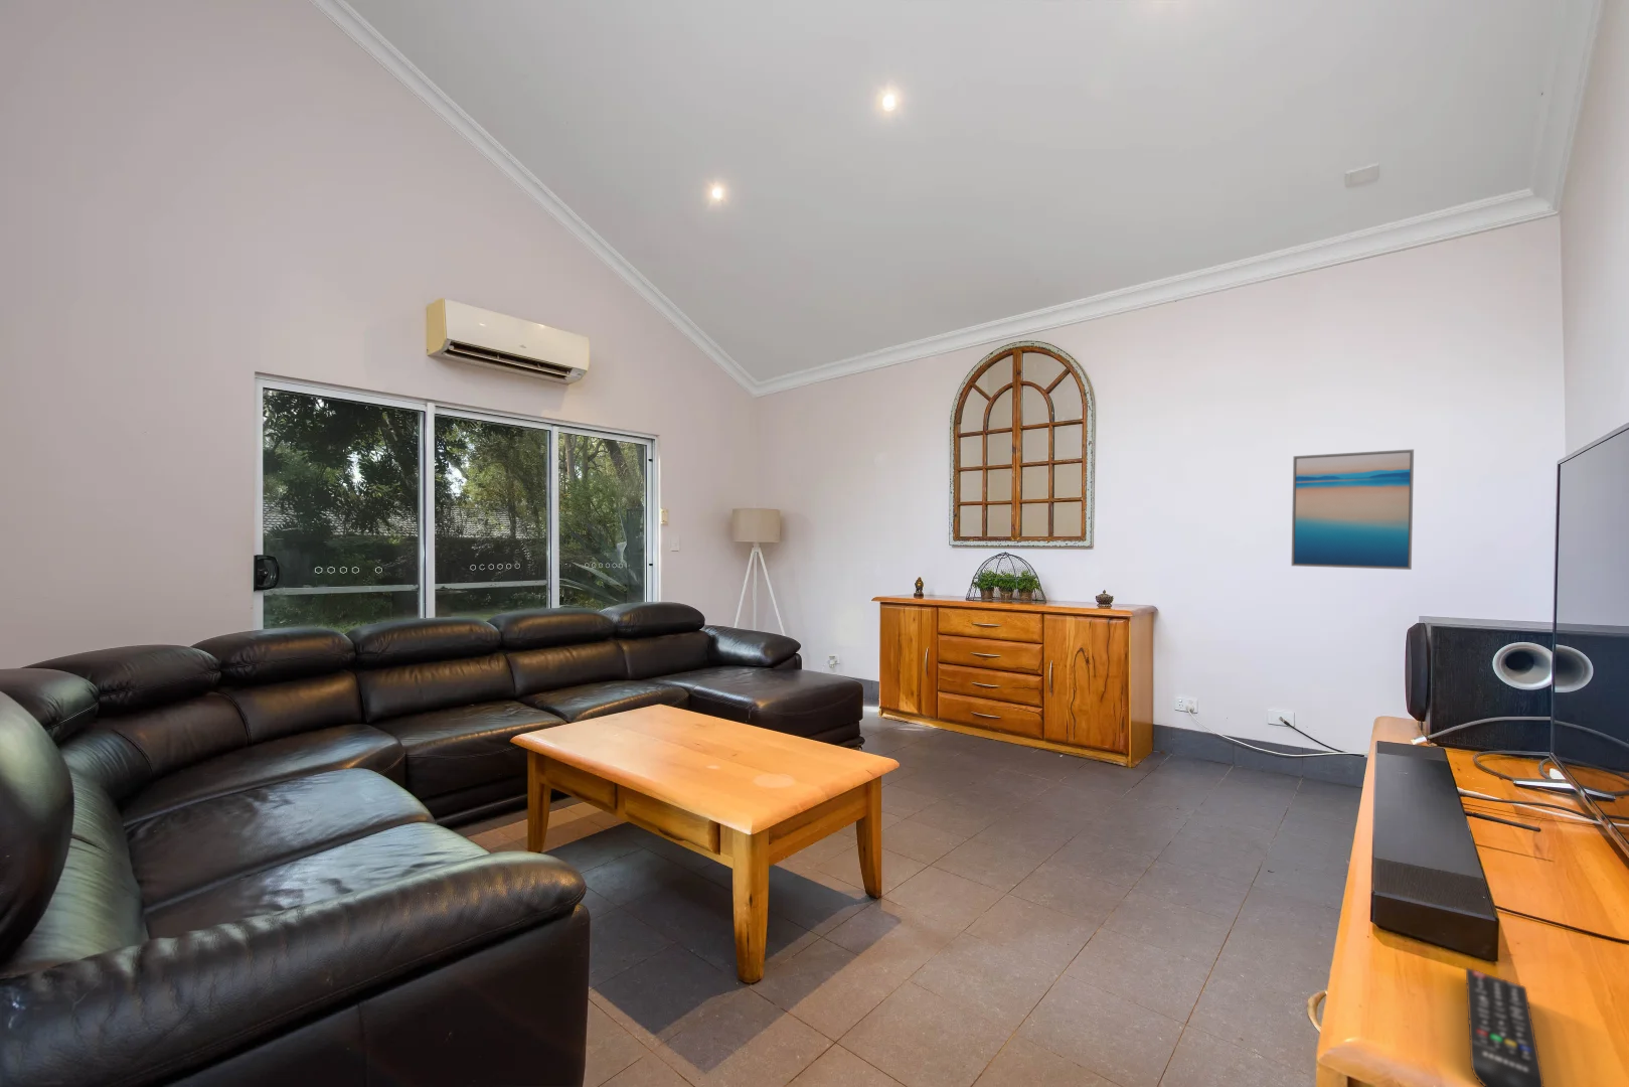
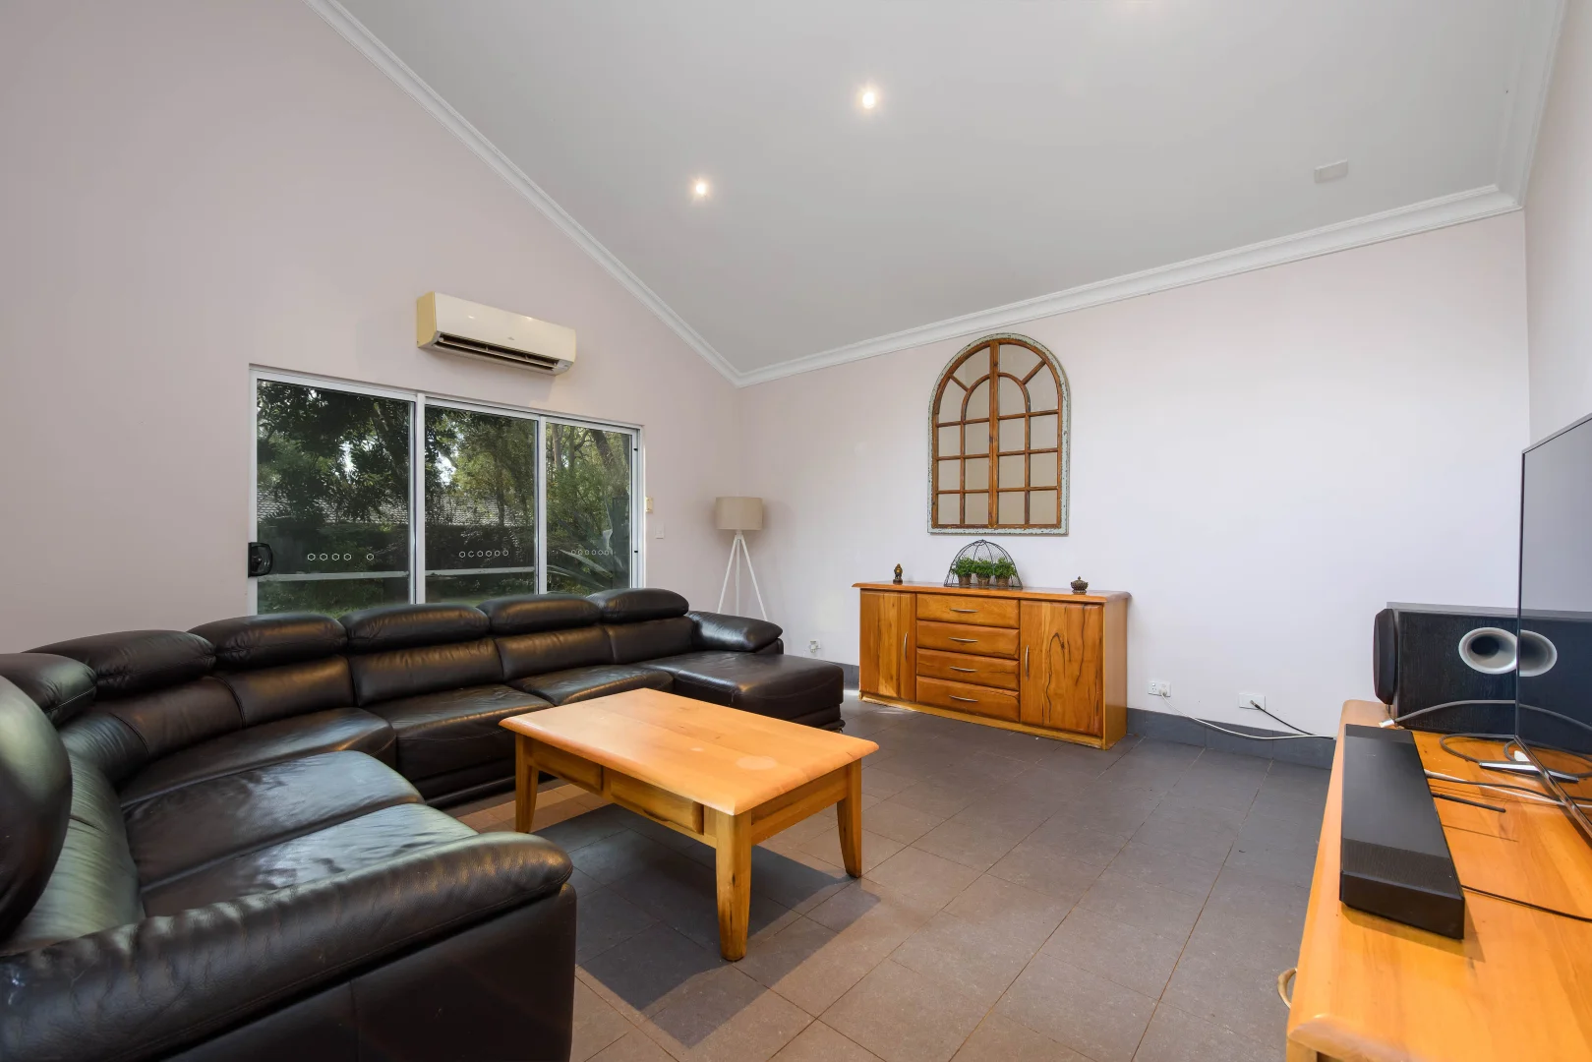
- wall art (1349, 511)
- remote control (1499, 1025)
